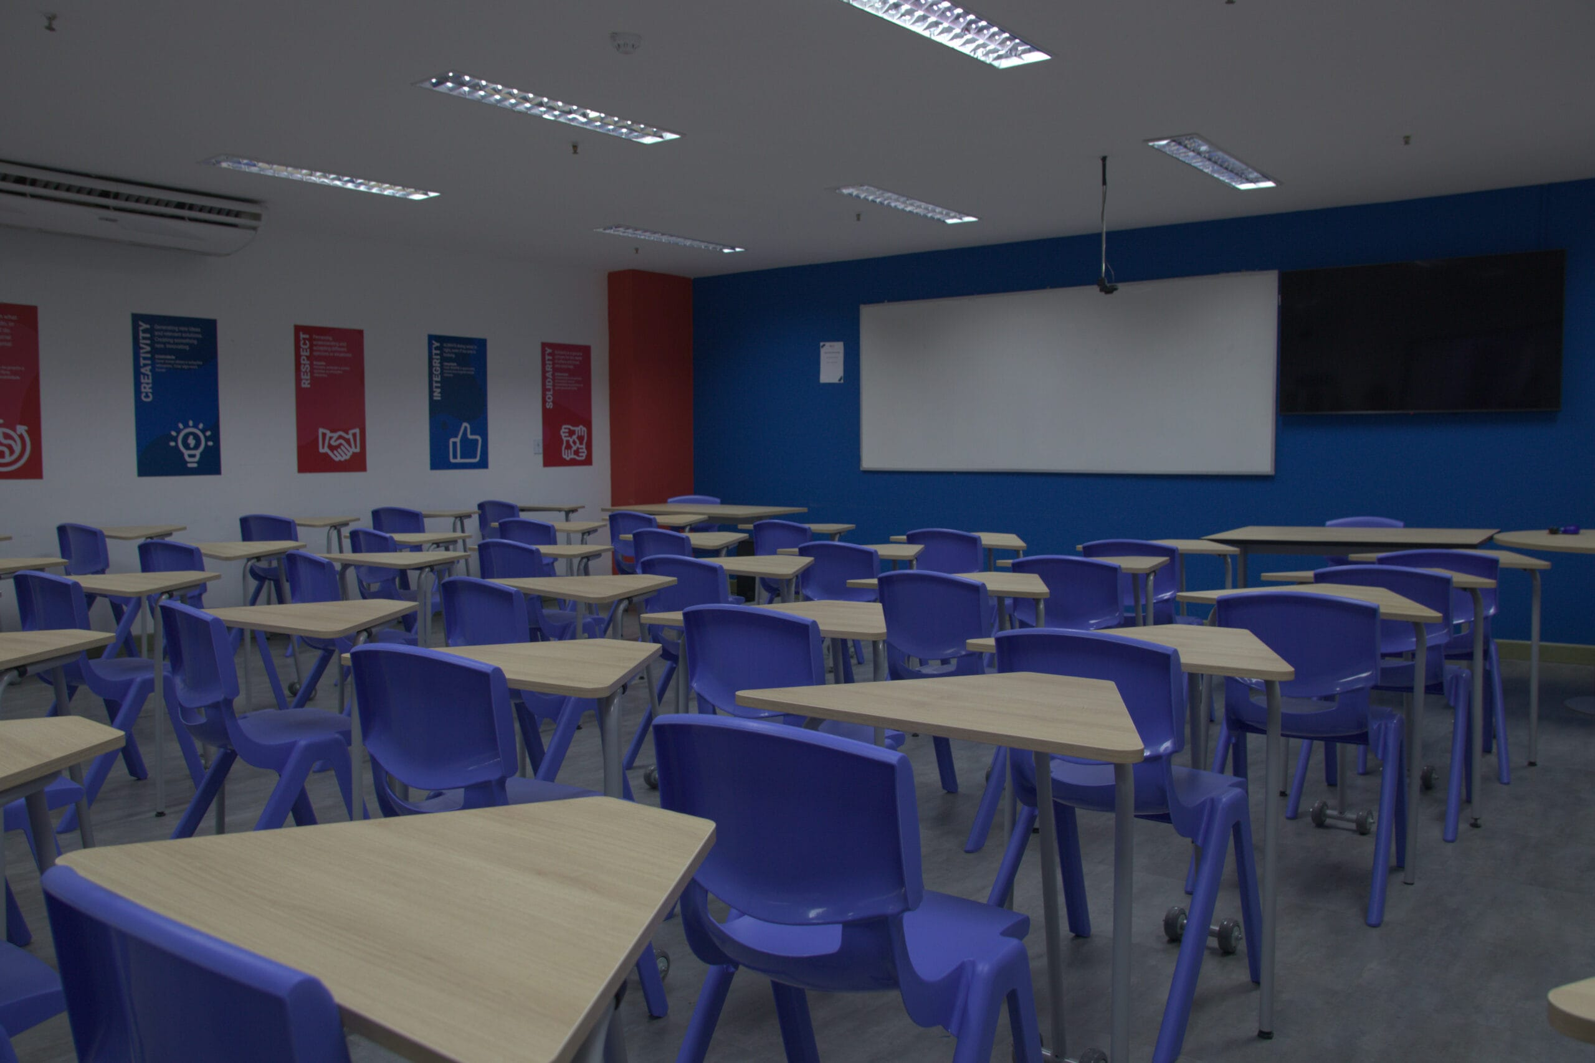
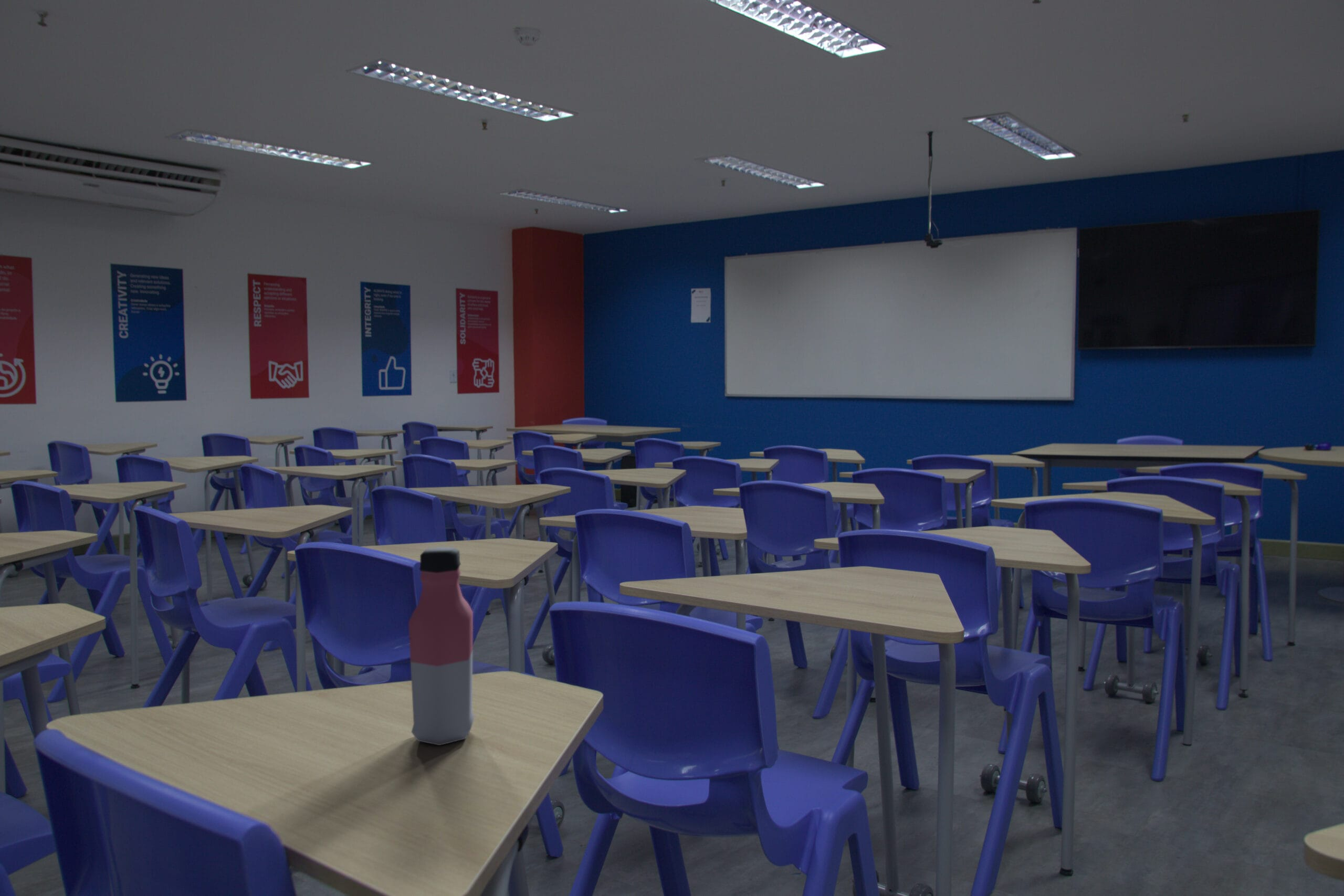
+ water bottle (442, 642)
